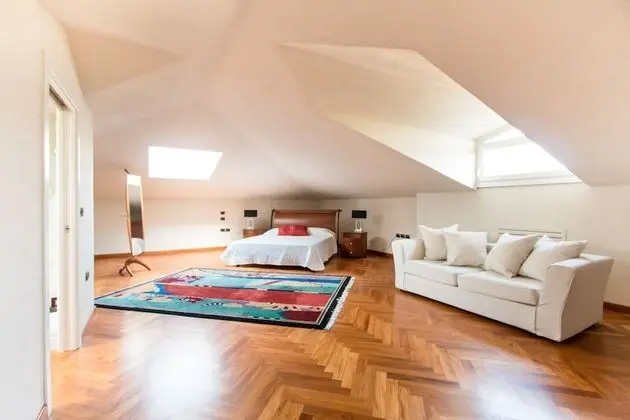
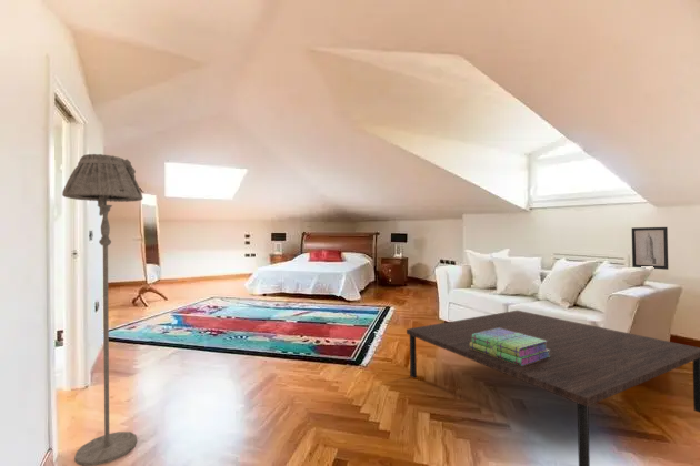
+ wall art (649, 247)
+ coffee table (539, 365)
+ stack of books (508, 344)
+ floor lamp (106, 303)
